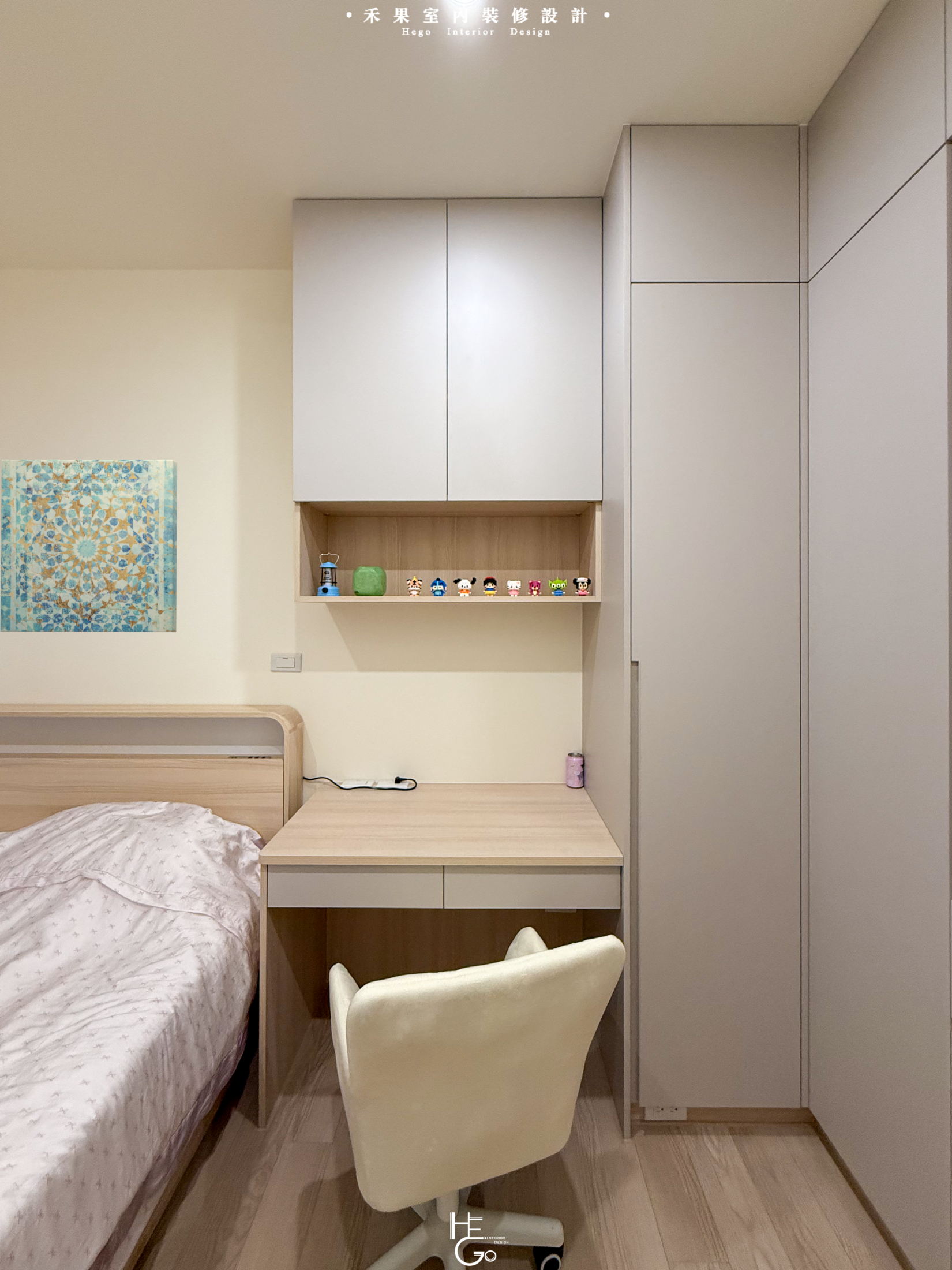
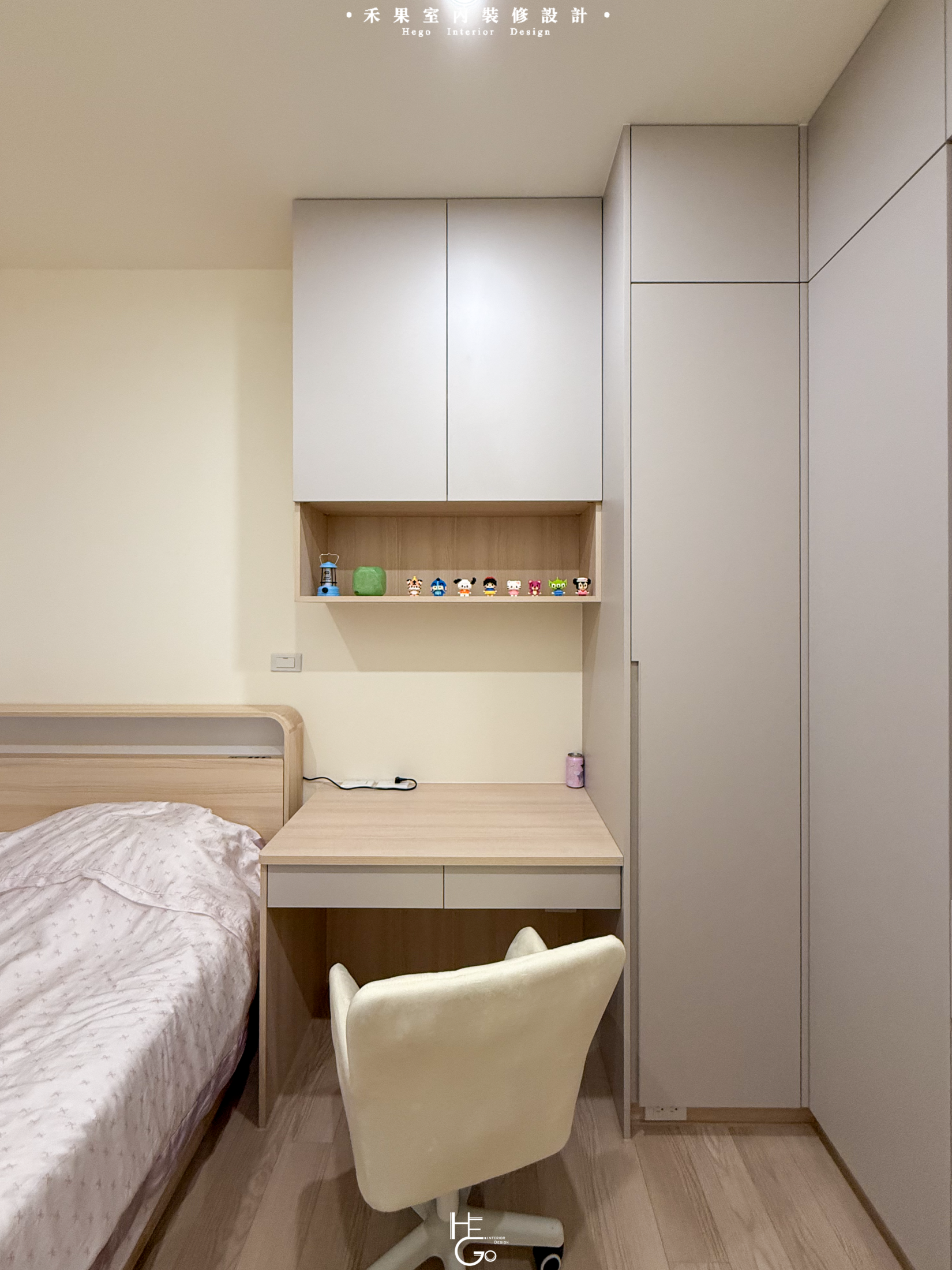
- wall art (89, 546)
